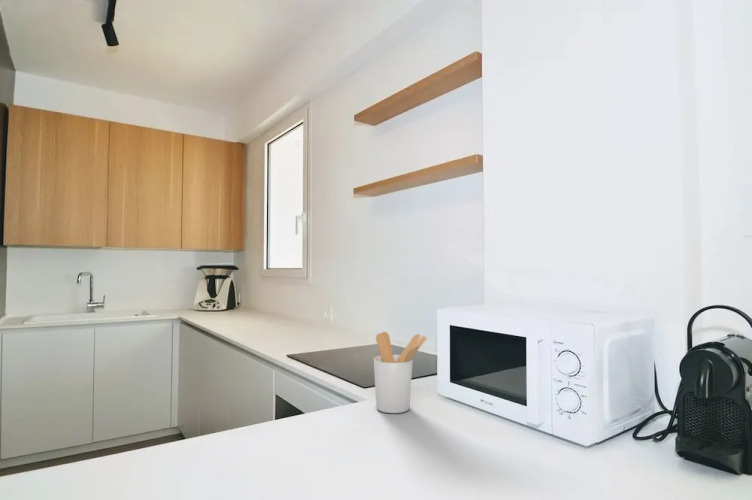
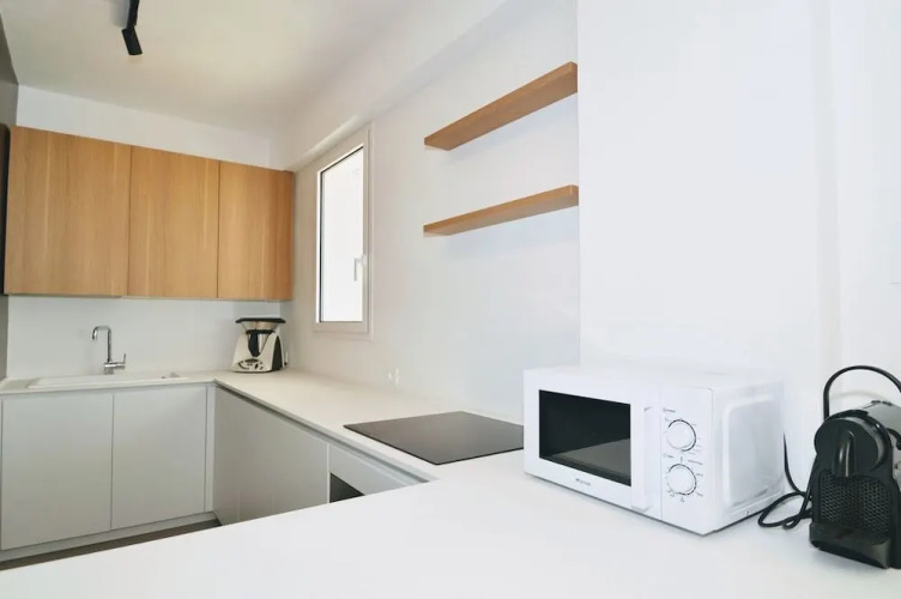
- utensil holder (401, 369)
